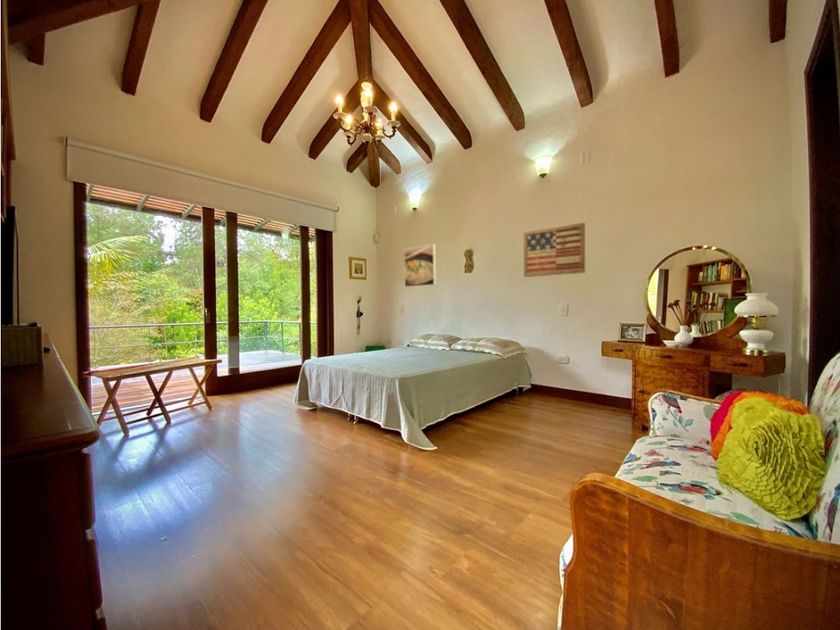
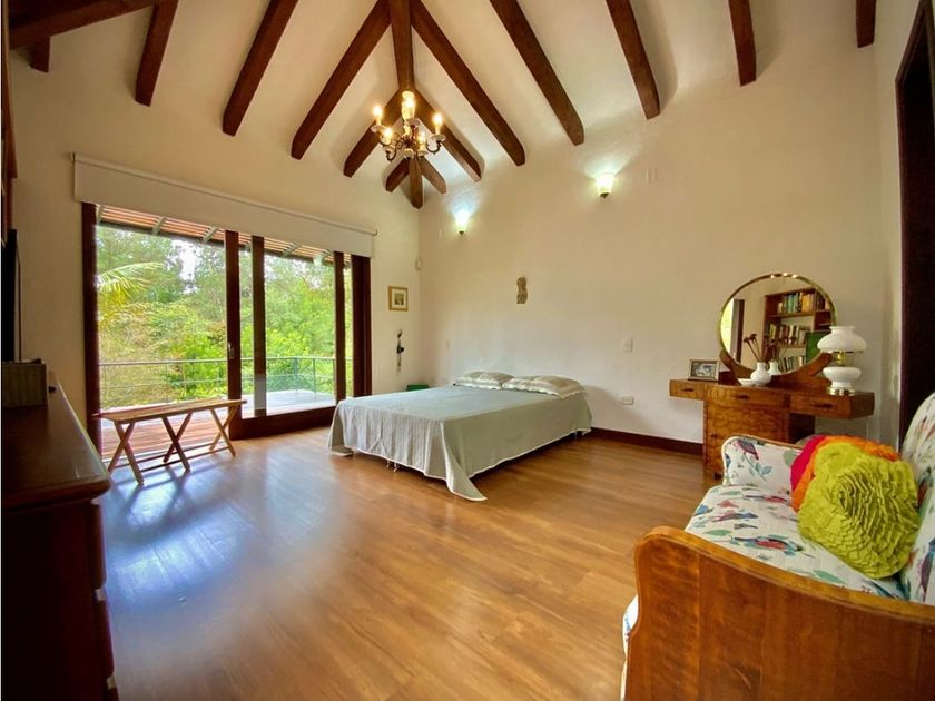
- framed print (419, 266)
- wall art (552, 251)
